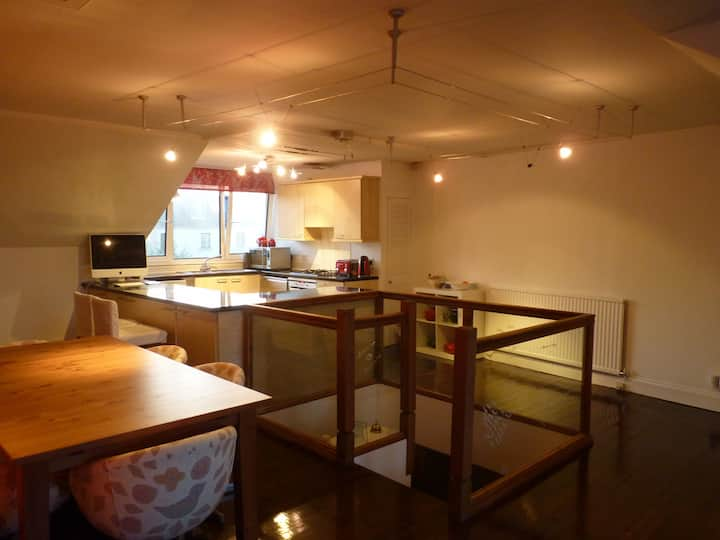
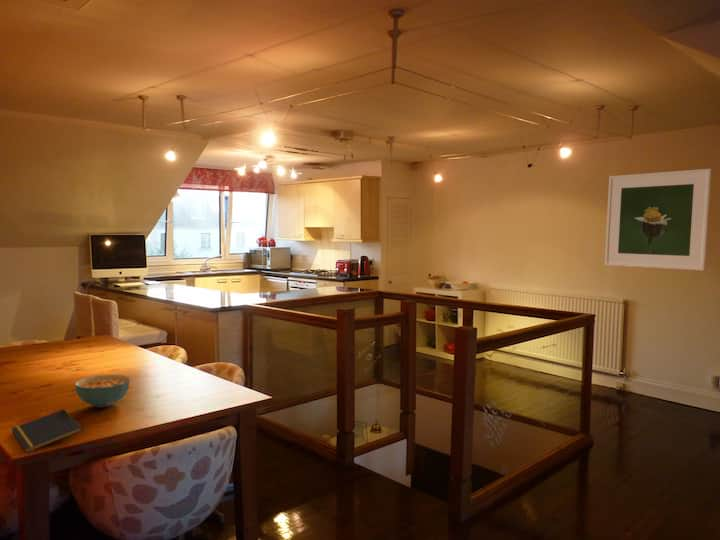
+ cereal bowl (103, 393)
+ notepad (46, 429)
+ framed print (654, 220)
